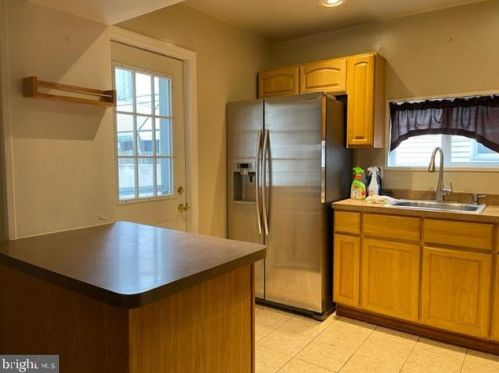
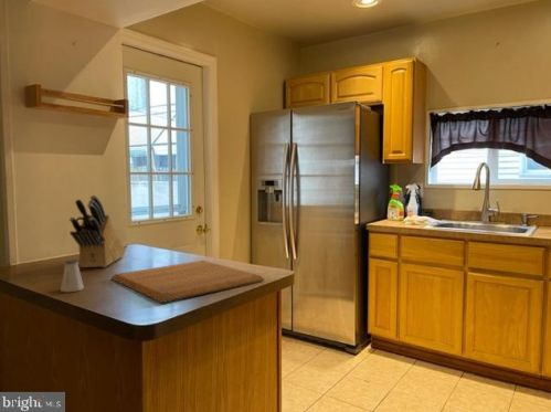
+ saltshaker (72, 274)
+ knife block (98, 229)
+ chopping board (187, 276)
